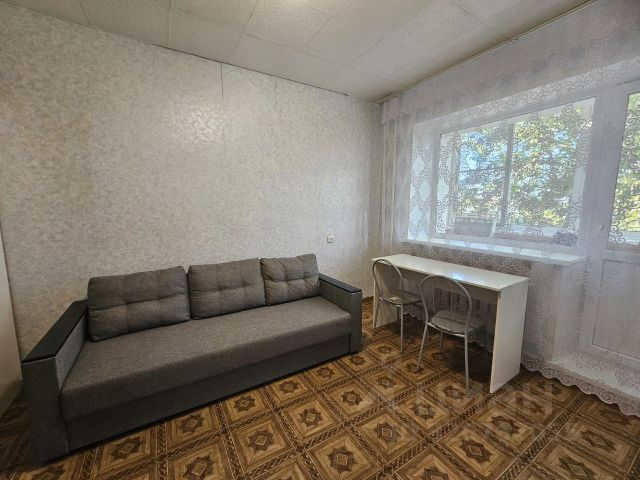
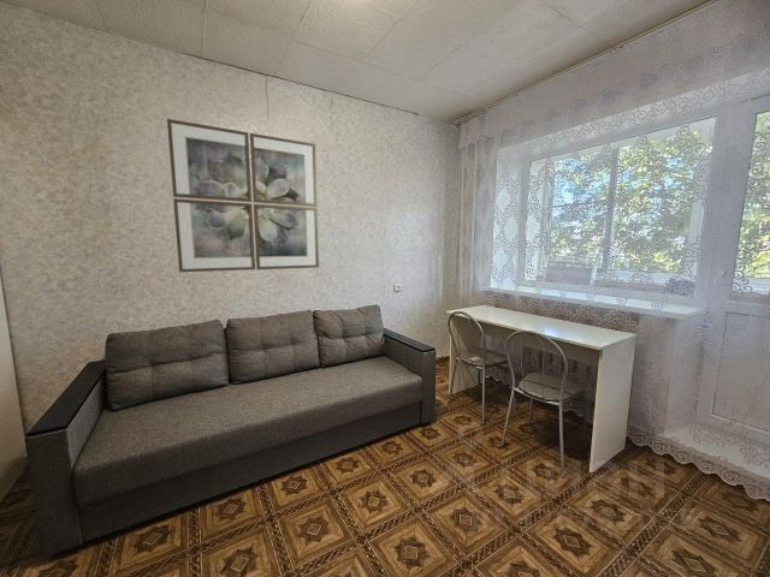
+ wall art (250, 203)
